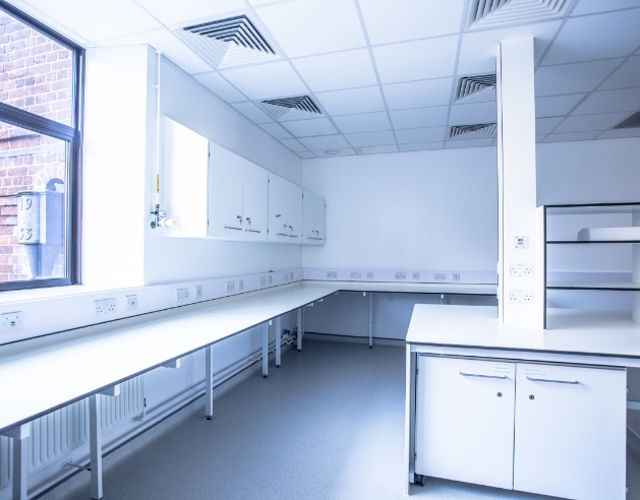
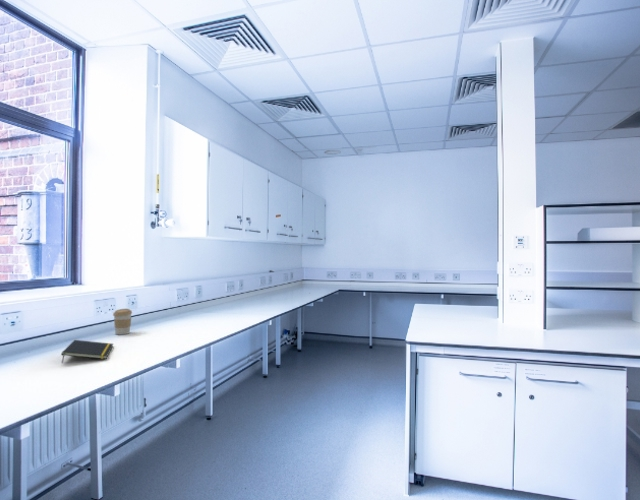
+ notepad (89, 349)
+ coffee cup (122, 321)
